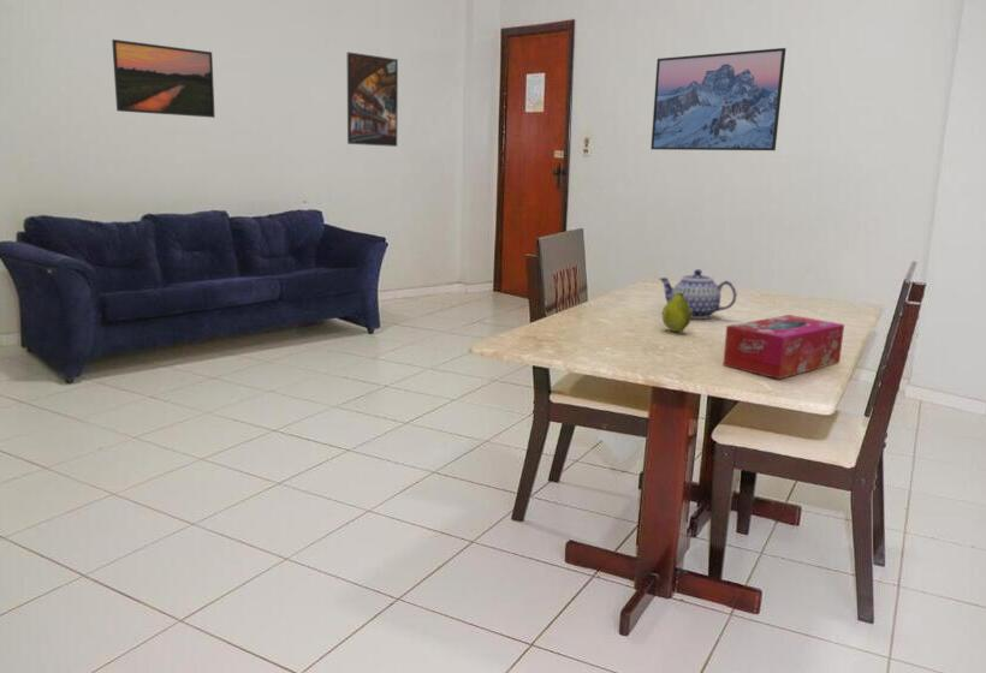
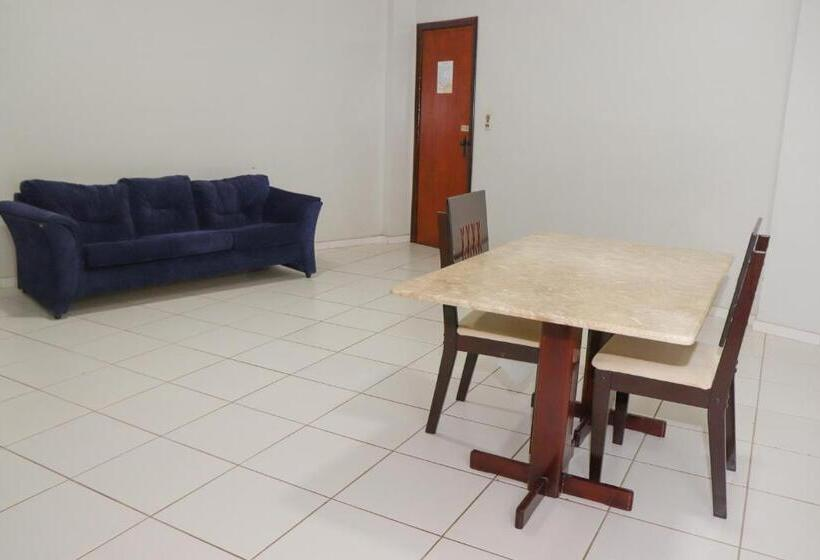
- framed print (166, 81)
- teapot (696, 292)
- tissue box (784, 344)
- fruit (676, 311)
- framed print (373, 101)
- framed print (713, 102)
